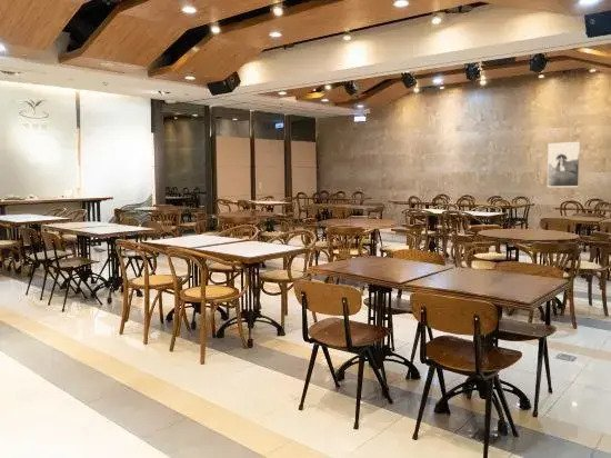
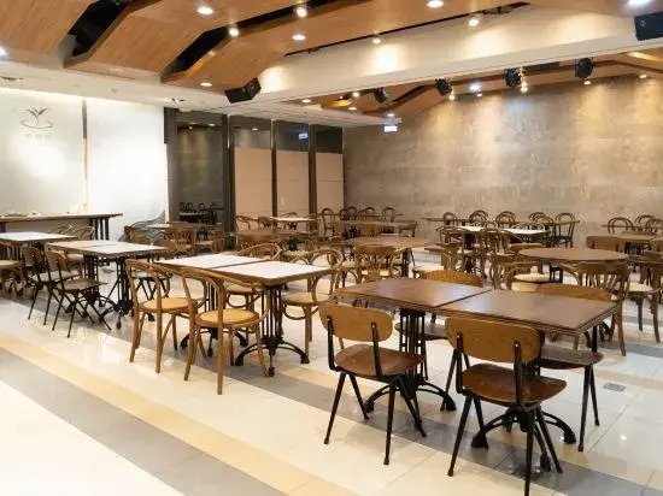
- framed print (563, 165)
